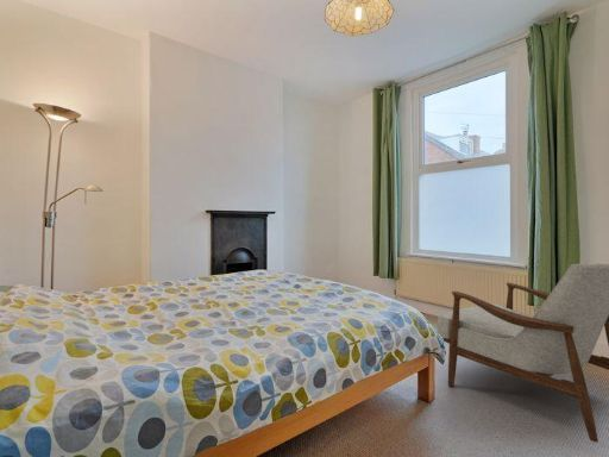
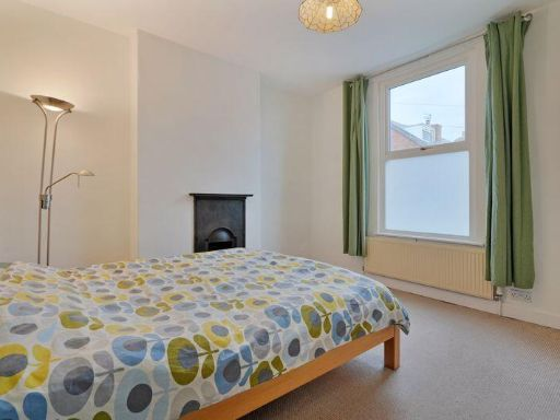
- armchair (529, 324)
